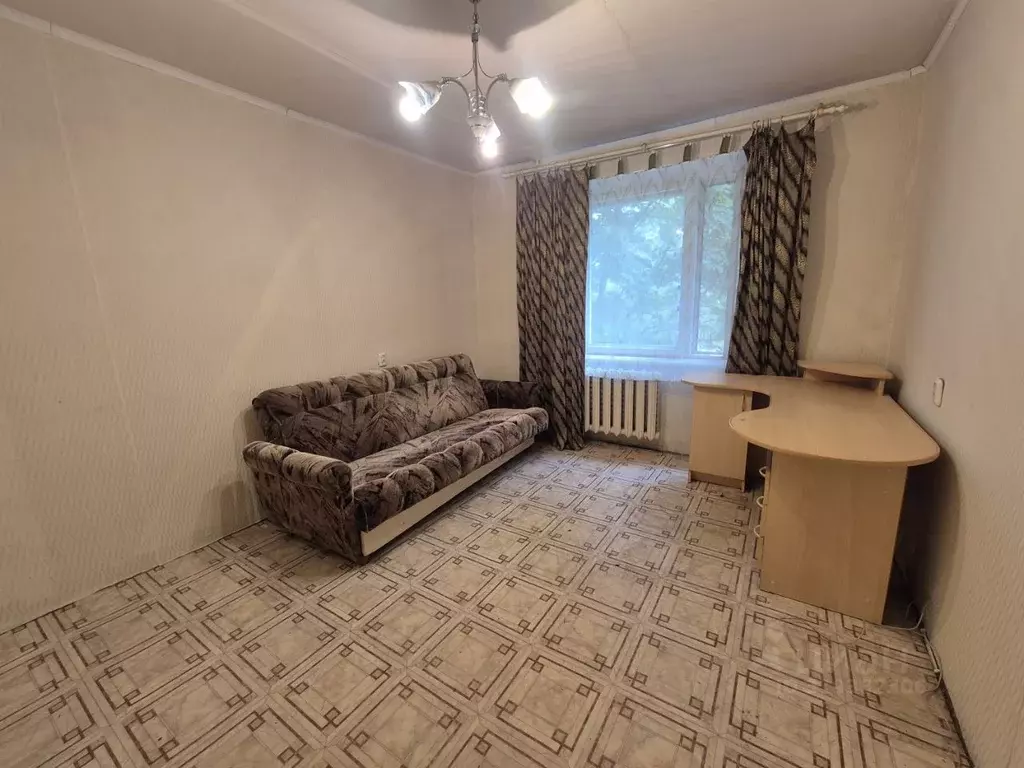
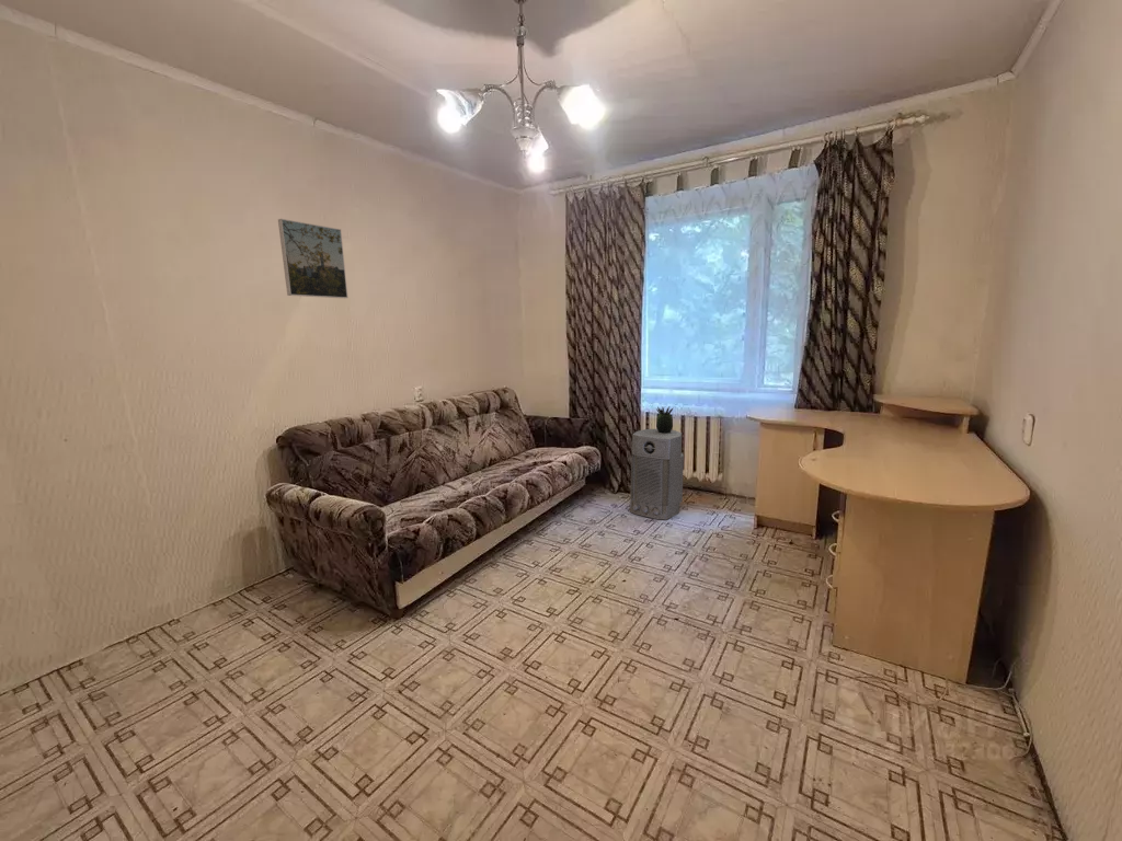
+ air purifier (657, 471)
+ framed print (314, 261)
+ succulent plant (664, 418)
